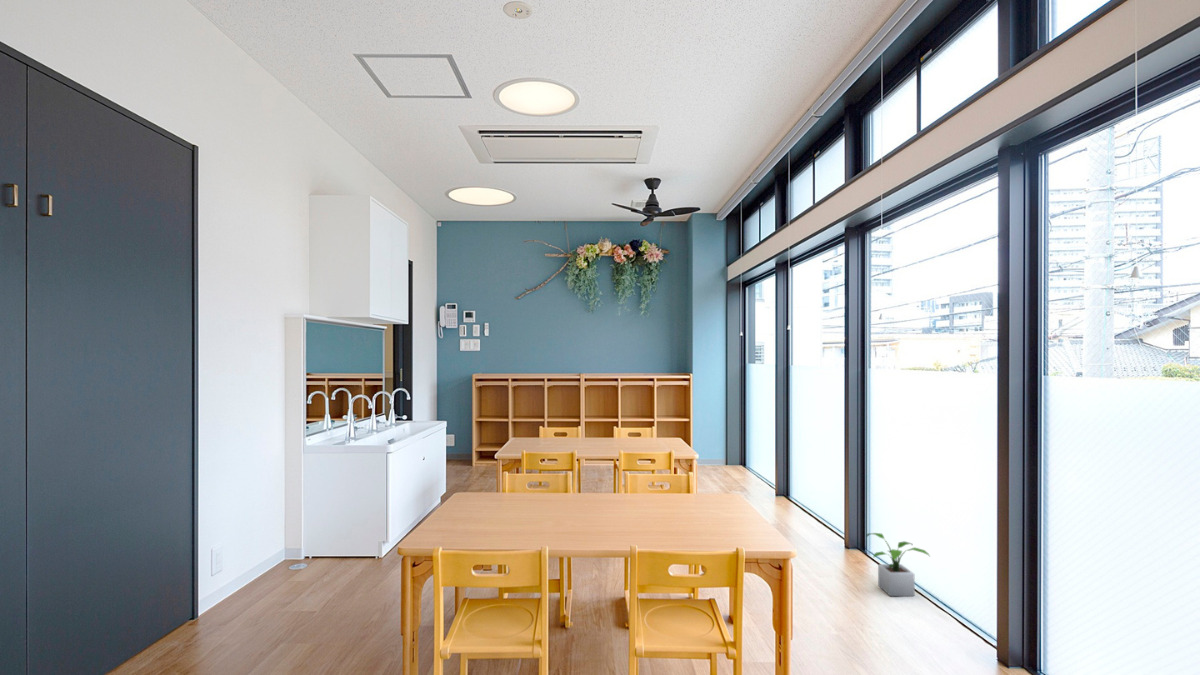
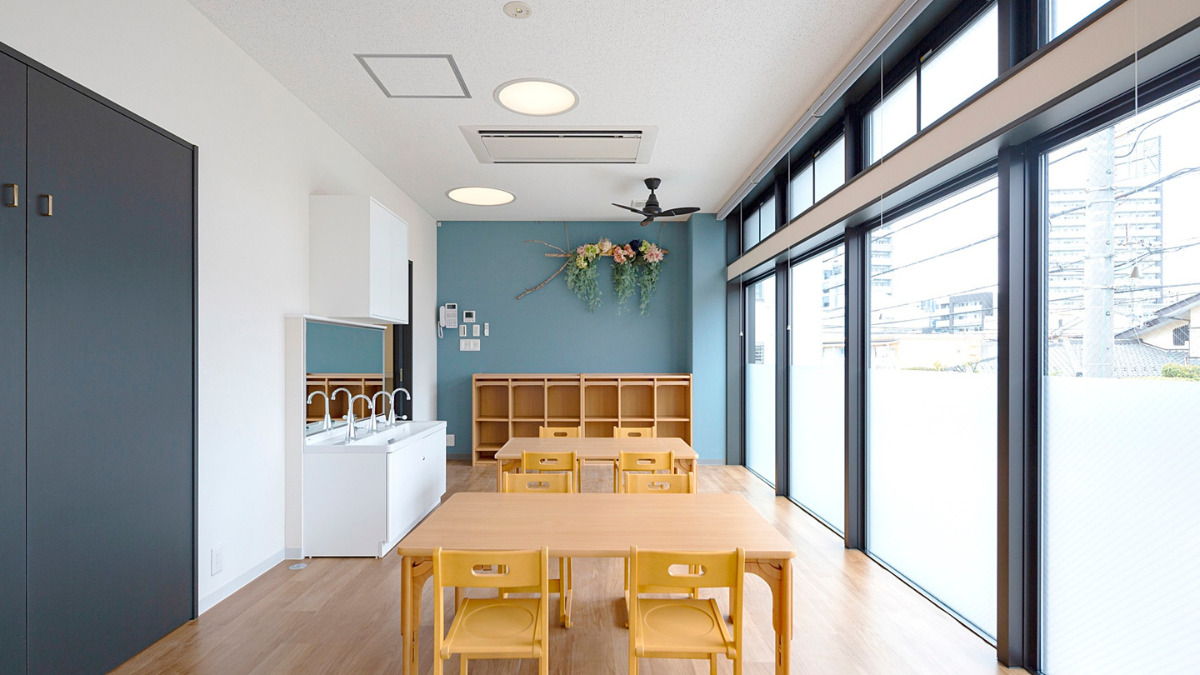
- potted plant (894, 564)
